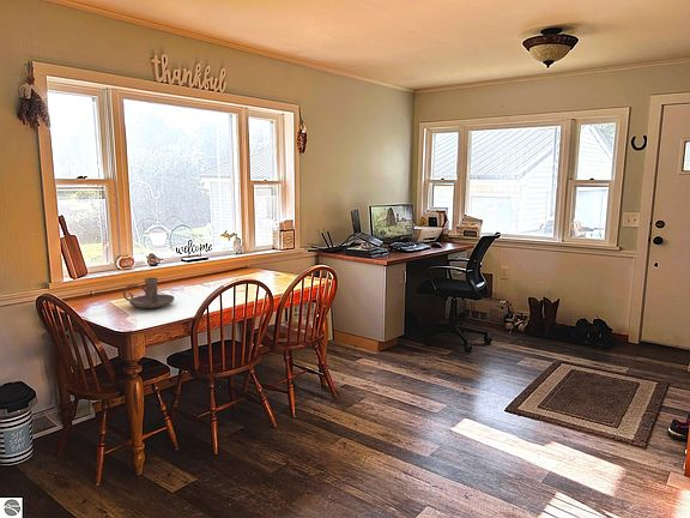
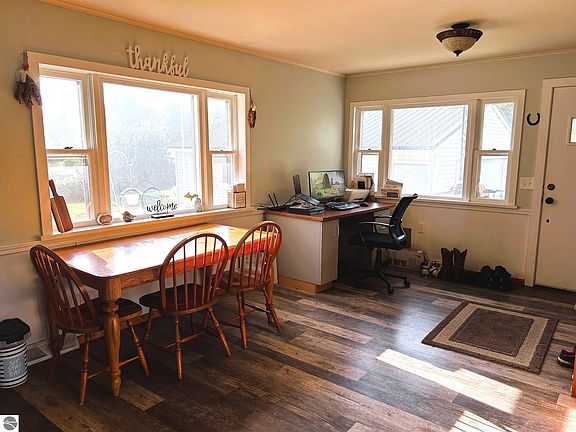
- candle holder (146, 291)
